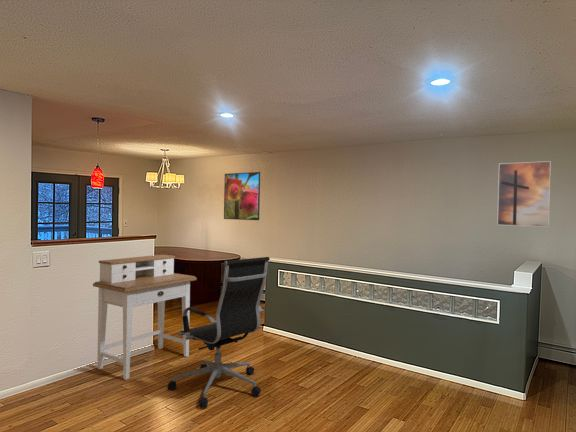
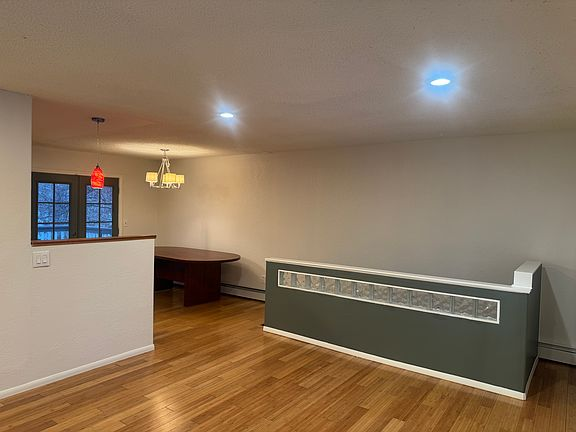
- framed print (241, 196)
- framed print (523, 194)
- office chair (221, 320)
- desk (146, 304)
